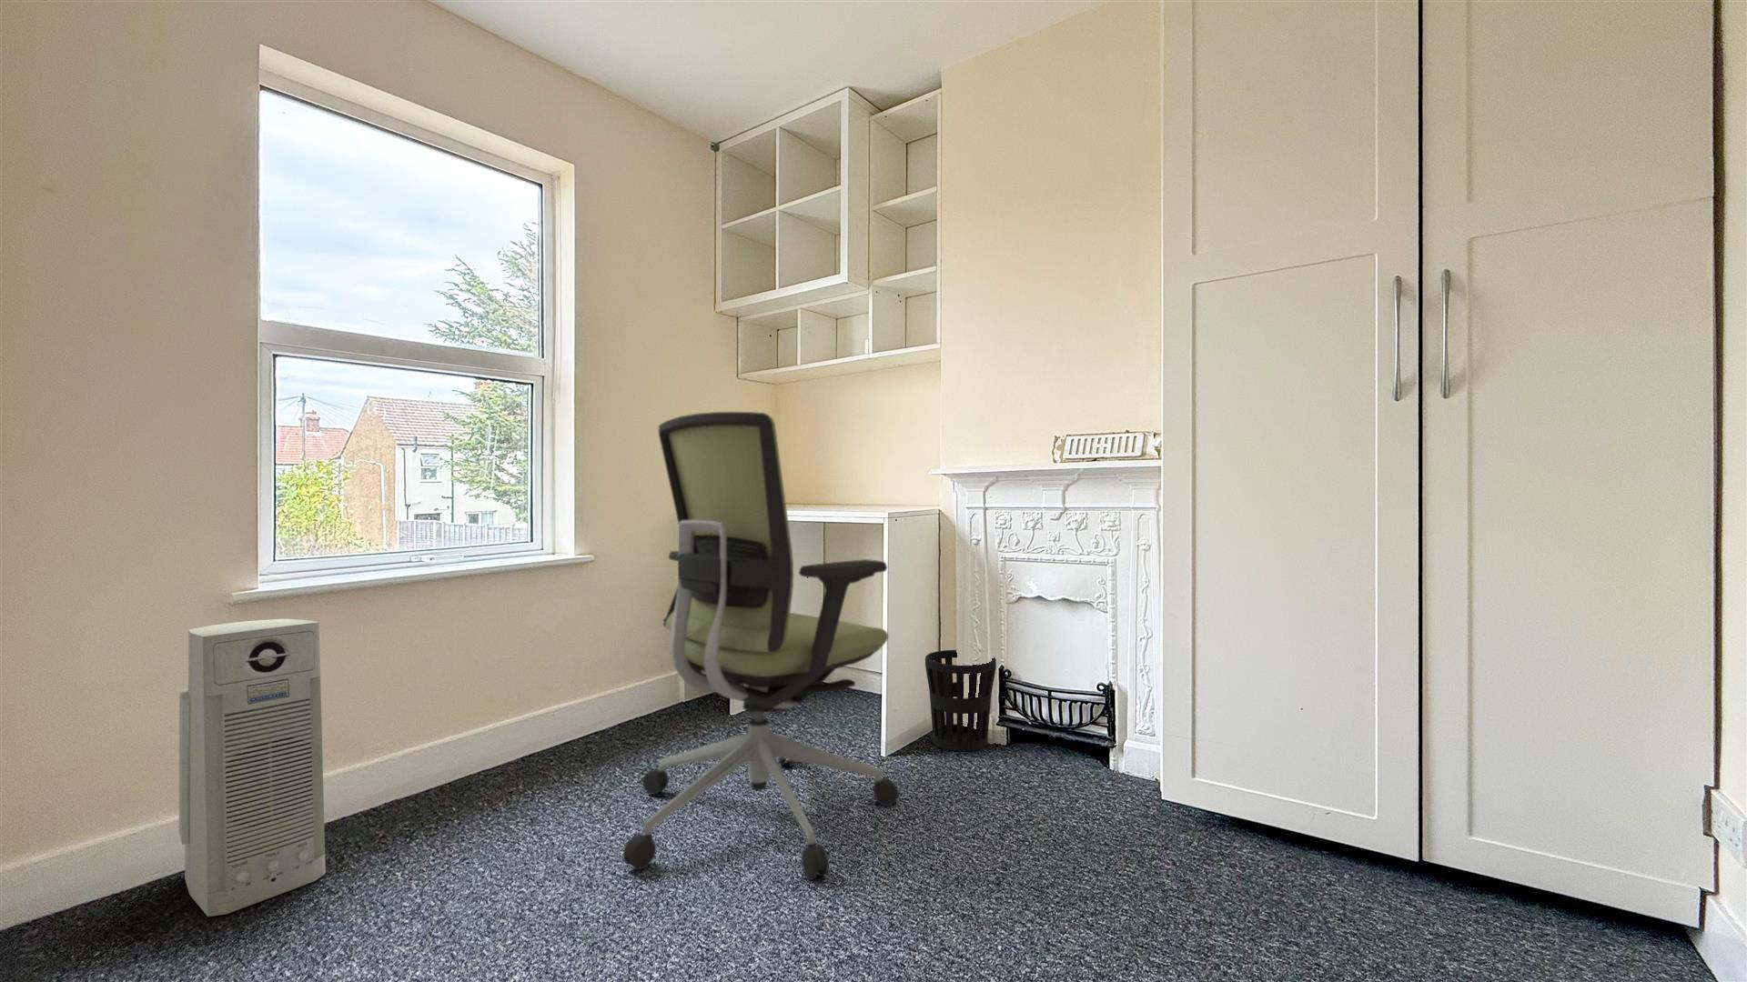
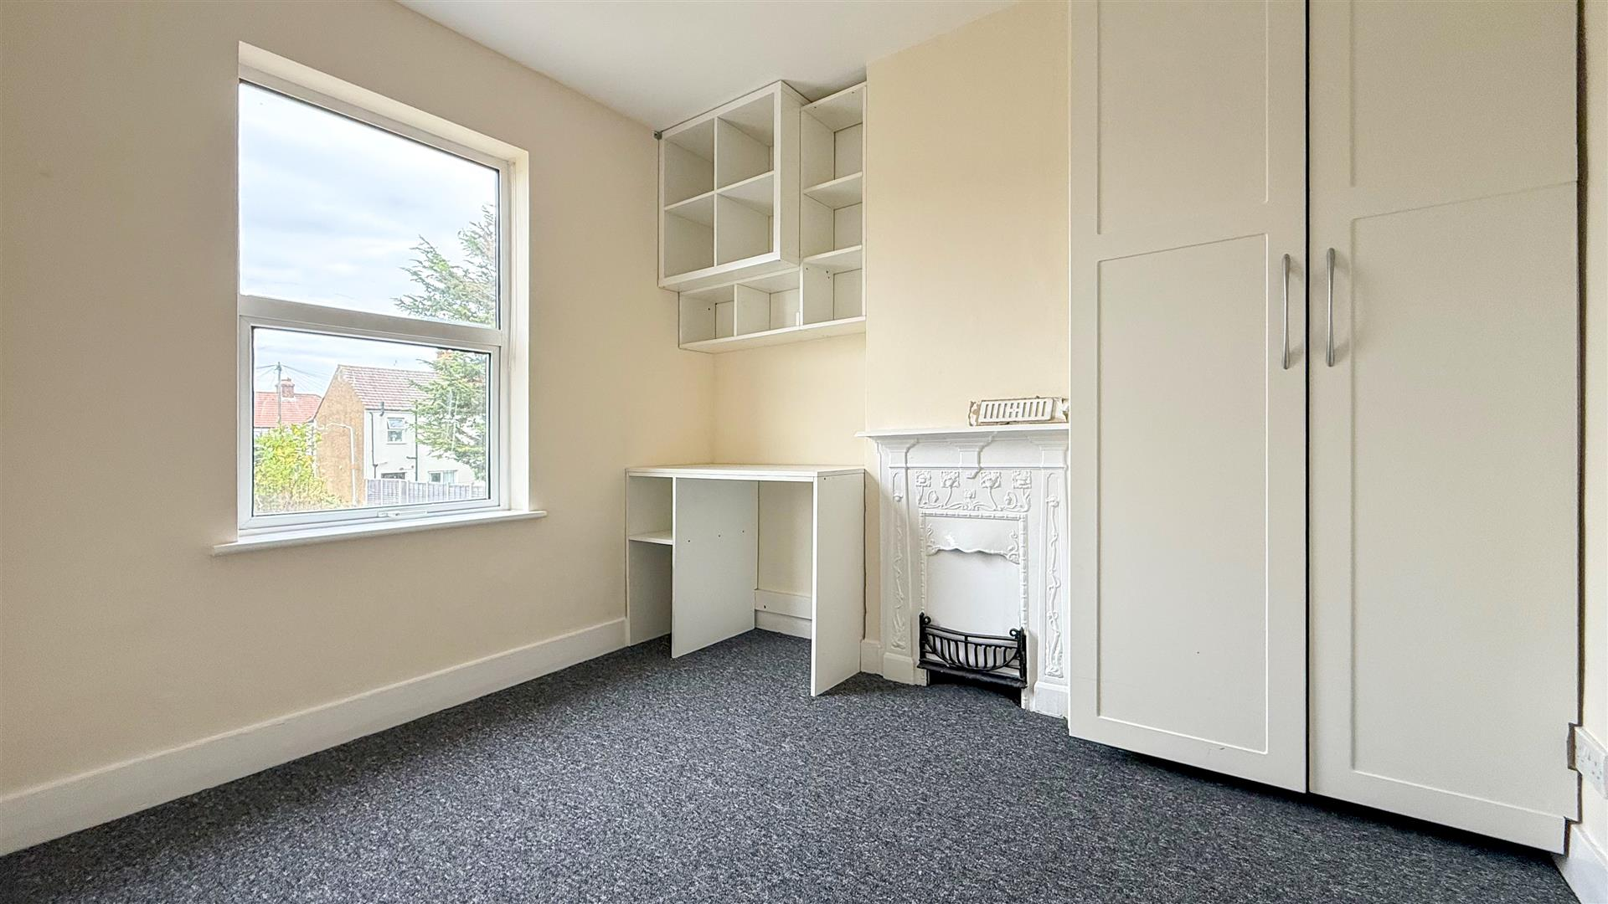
- air purifier (250, 749)
- office chair (750, 619)
- wastebasket (960, 699)
